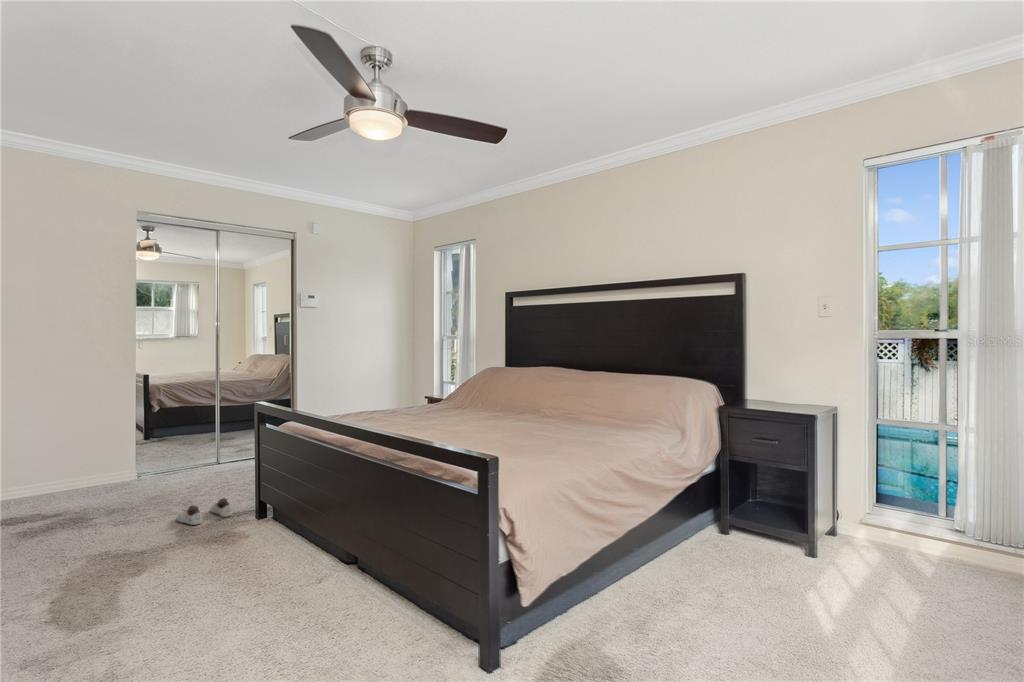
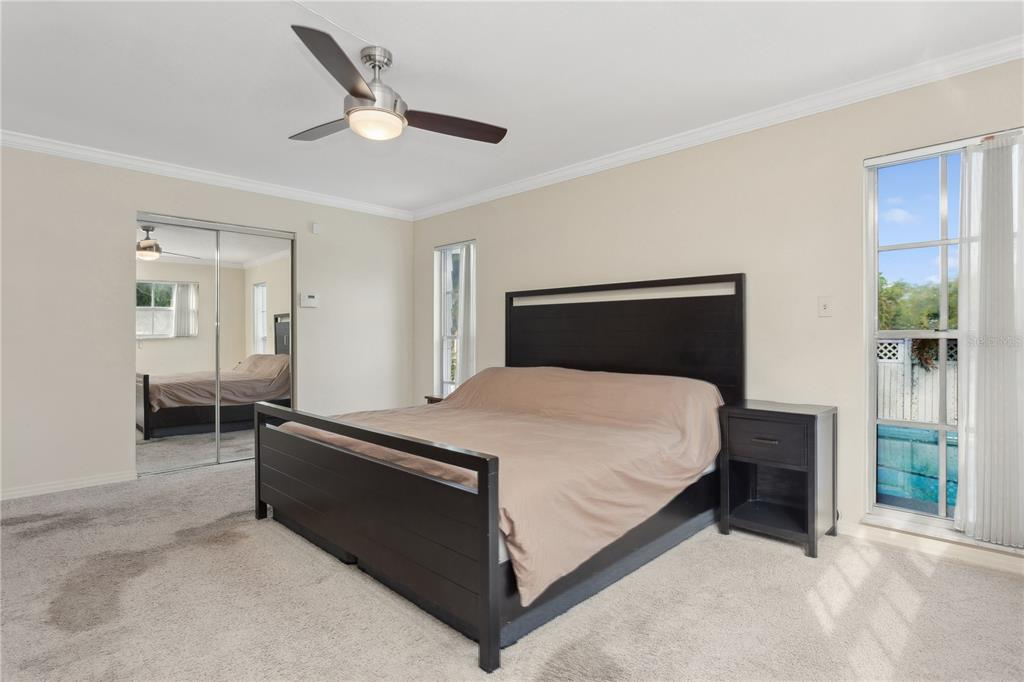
- shoe (200, 512)
